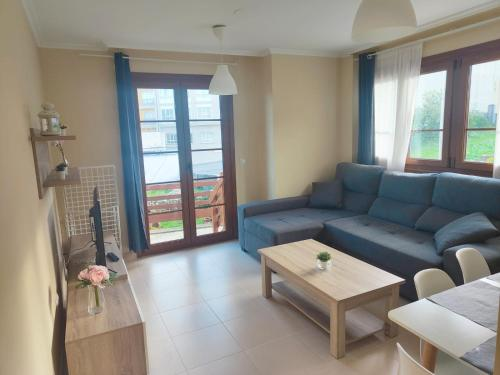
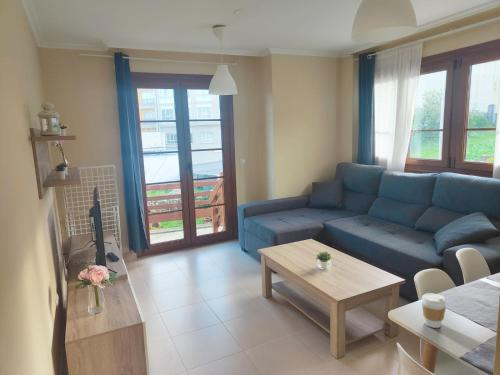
+ coffee cup (433, 310)
